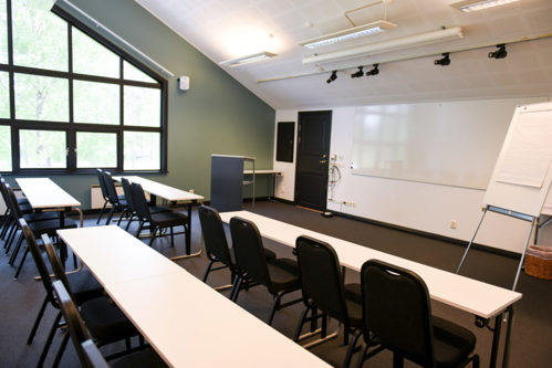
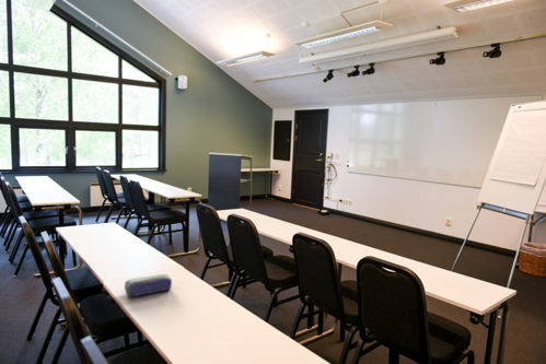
+ pencil case (148, 284)
